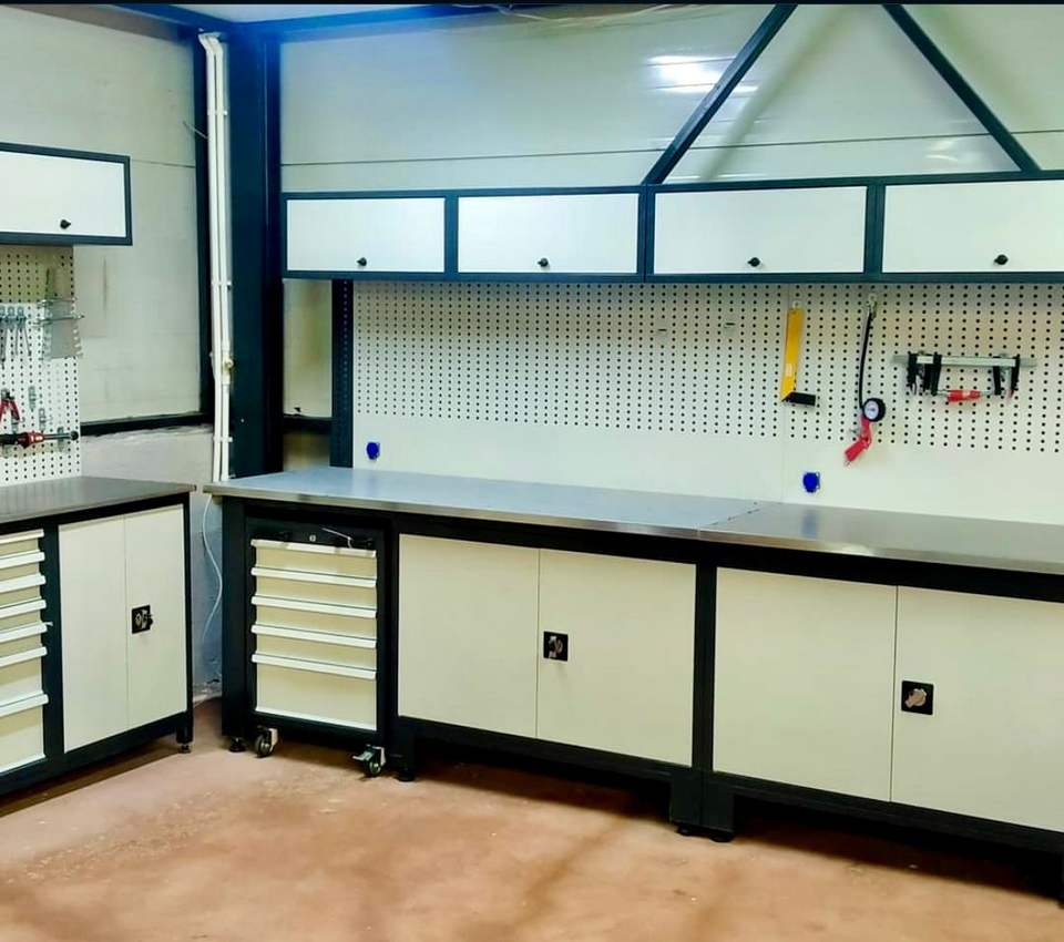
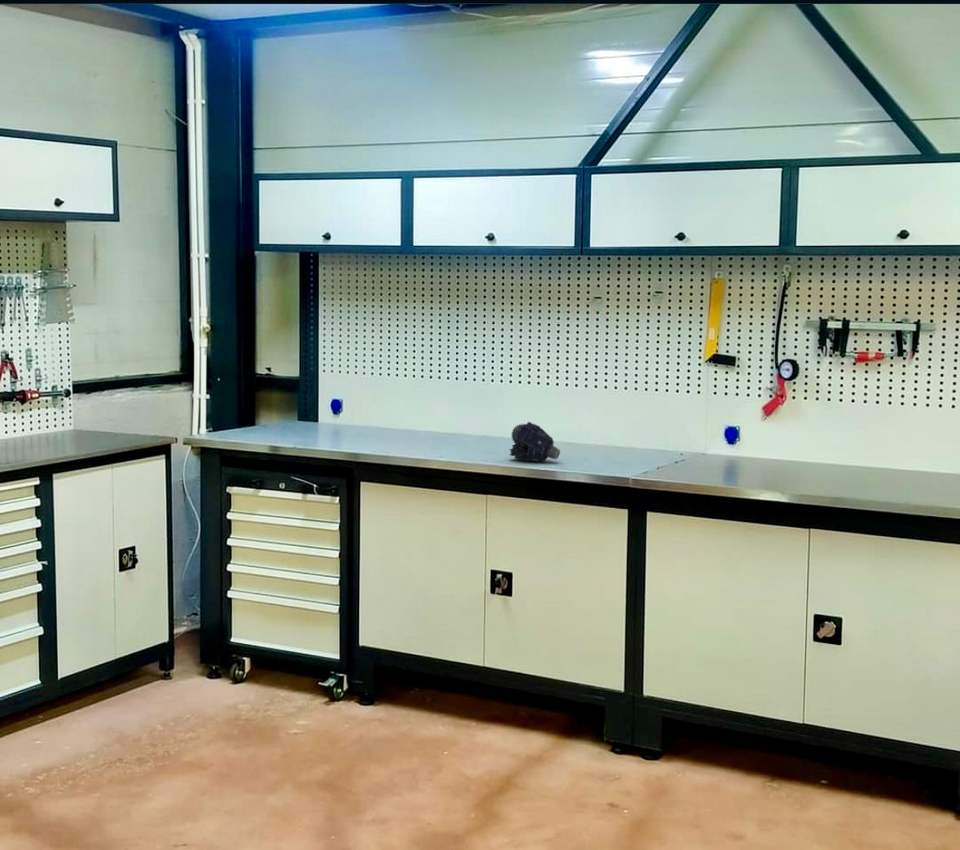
+ drill bit (534, 442)
